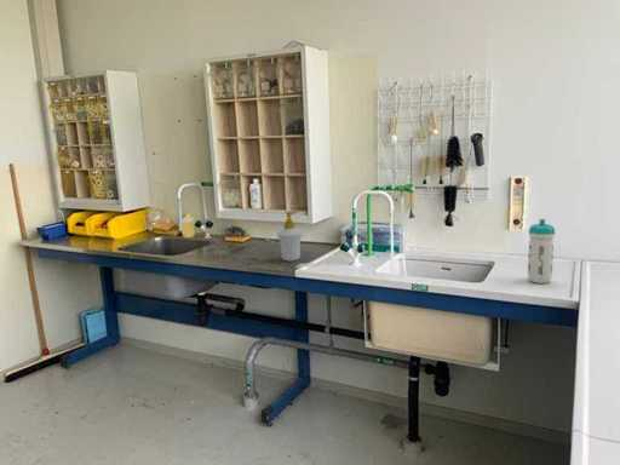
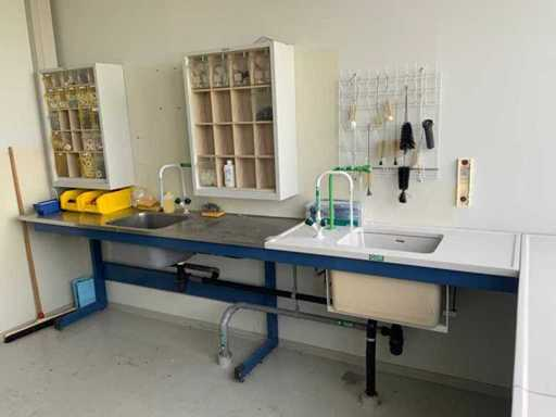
- soap bottle (289, 235)
- water bottle (540, 249)
